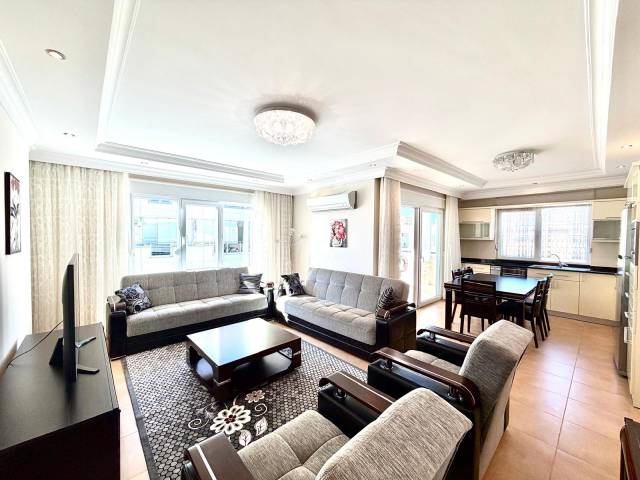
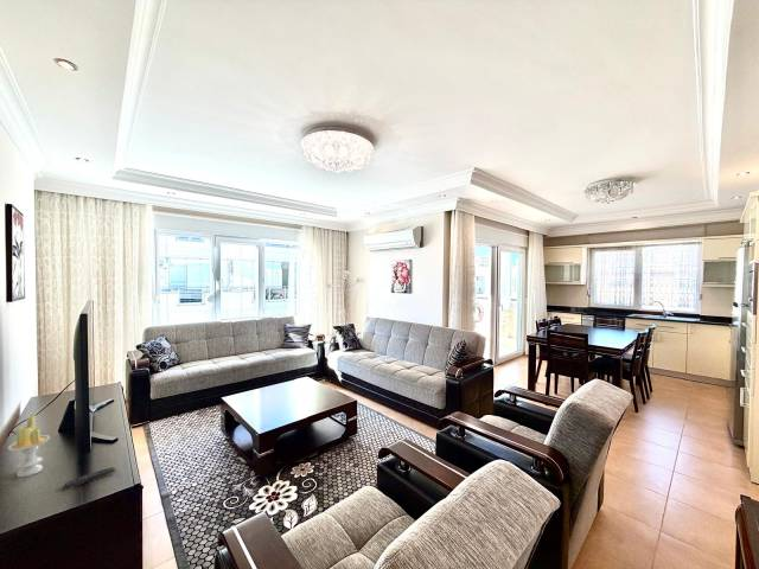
+ candle (30, 443)
+ remote control (91, 477)
